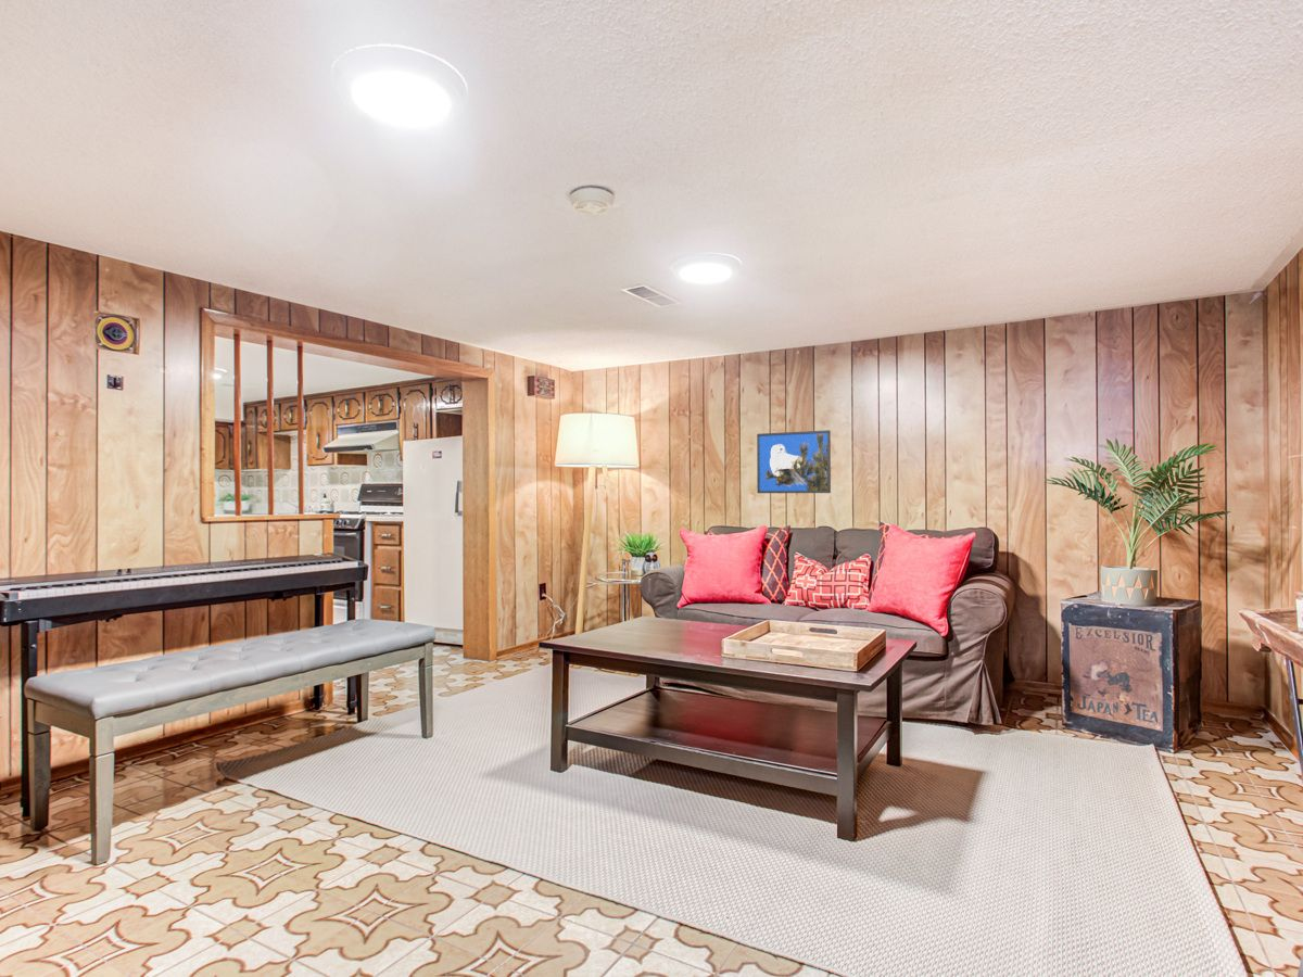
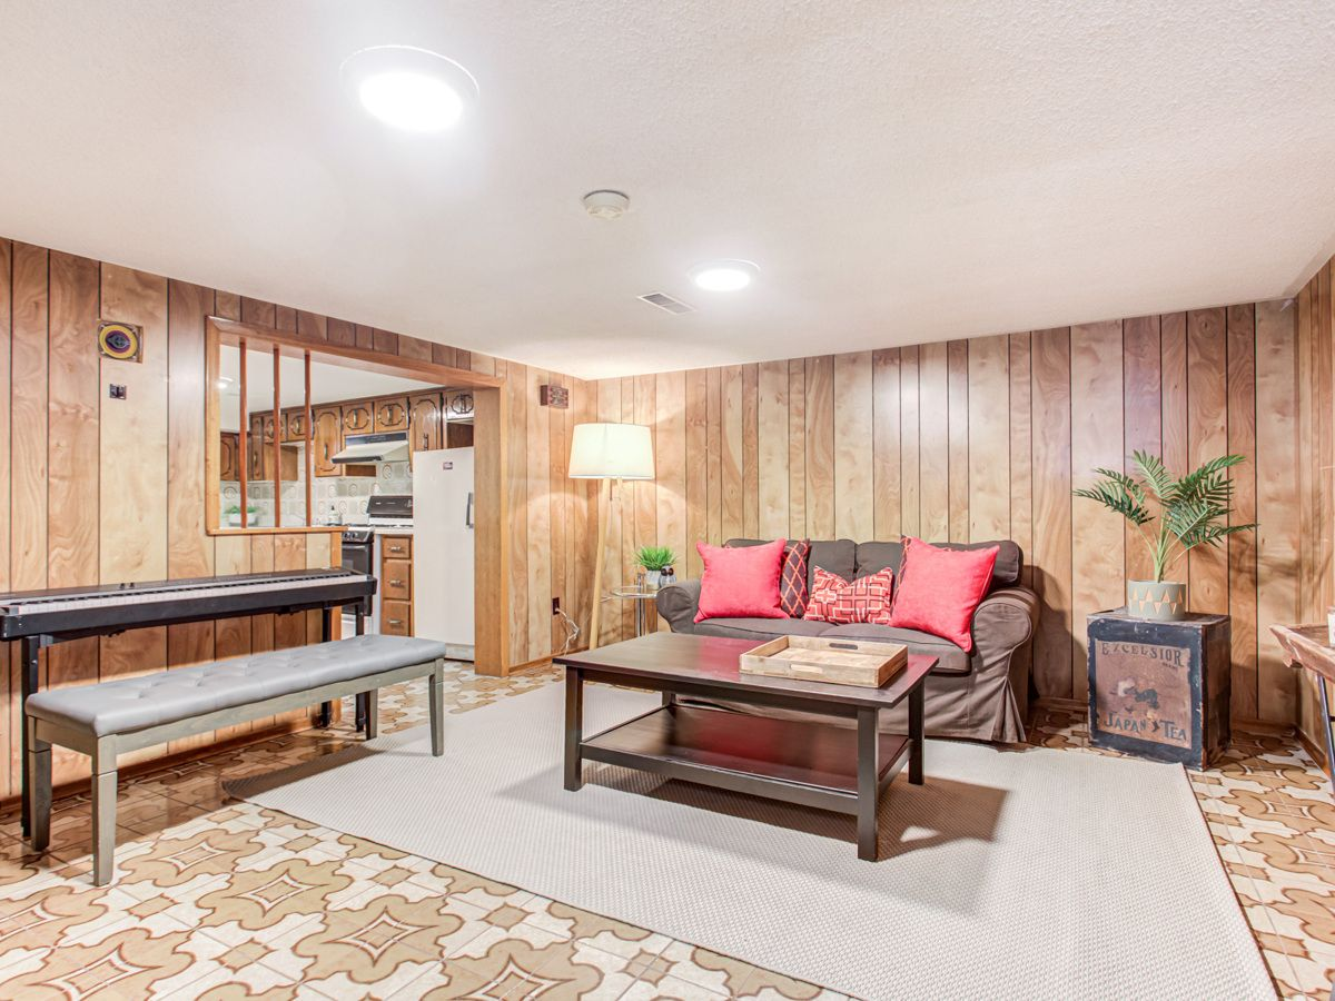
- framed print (793, 462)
